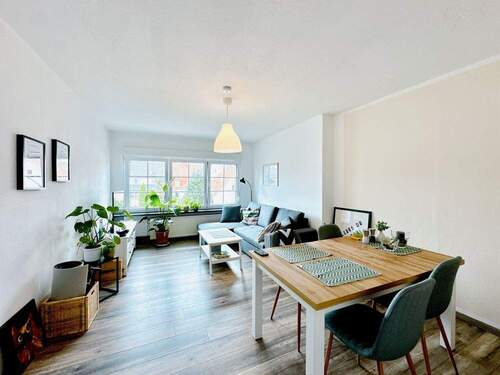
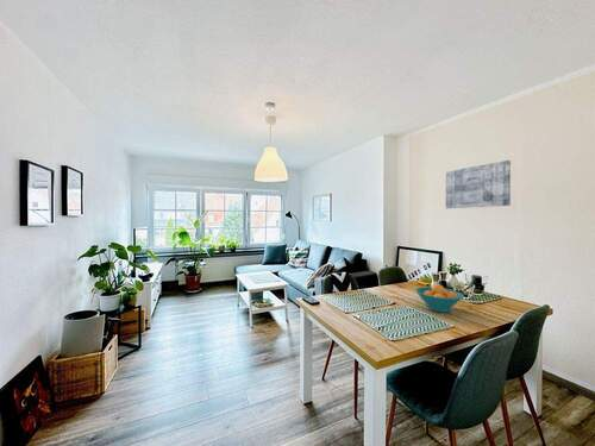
+ wall art (474, 187)
+ fruit bowl (438, 296)
